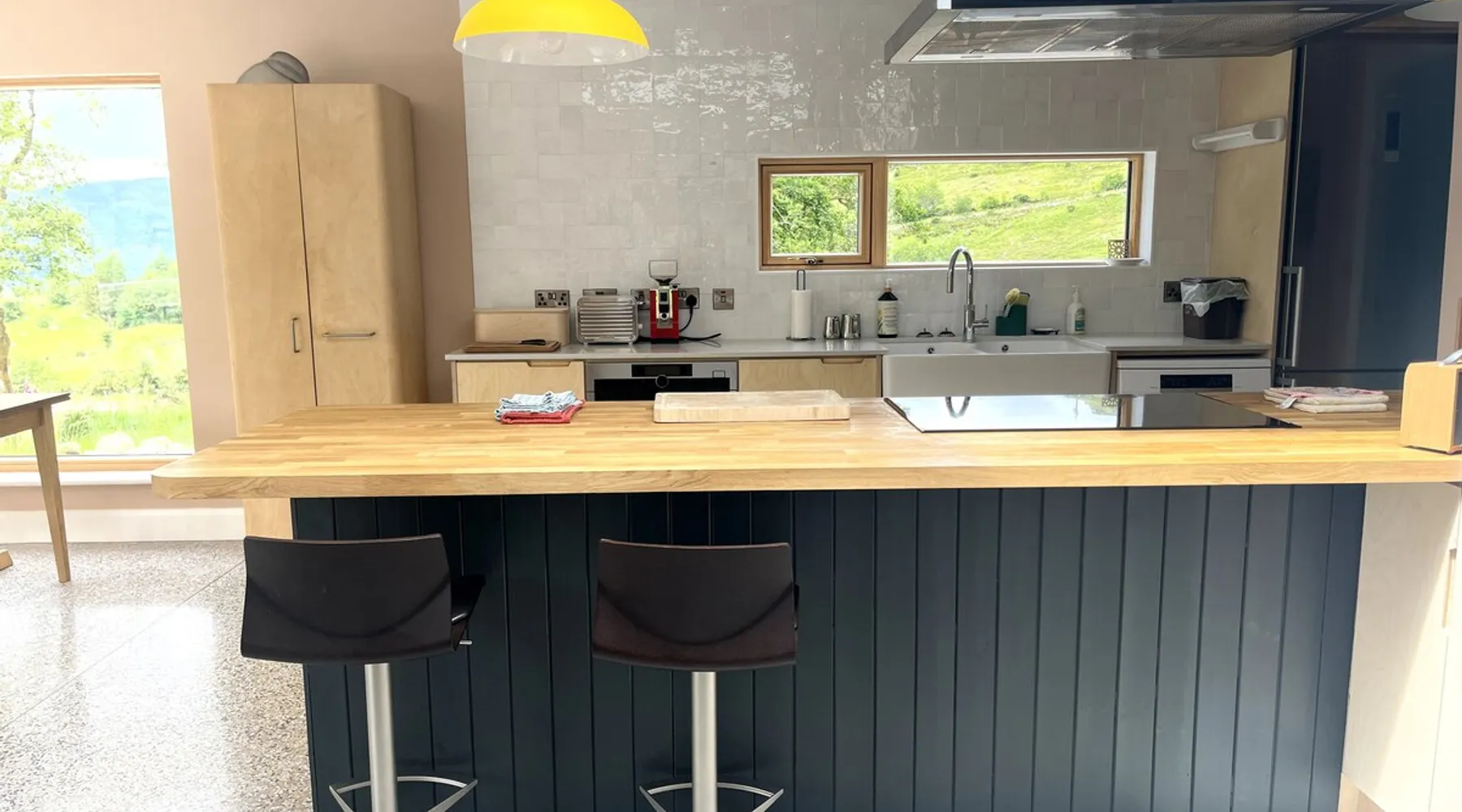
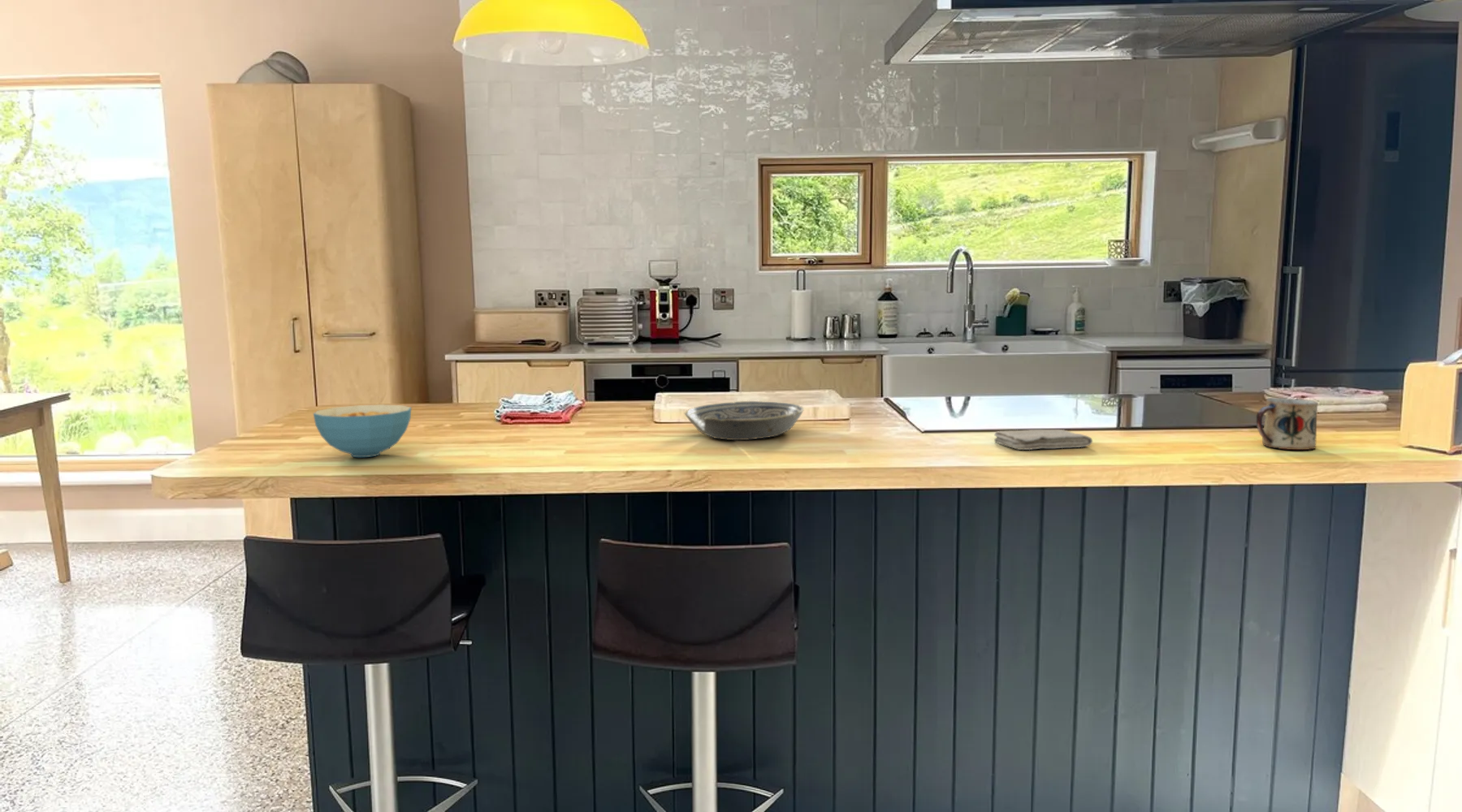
+ mug (1287, 423)
+ washcloth (1040, 438)
+ bowl (746, 421)
+ cereal bowl (364, 432)
